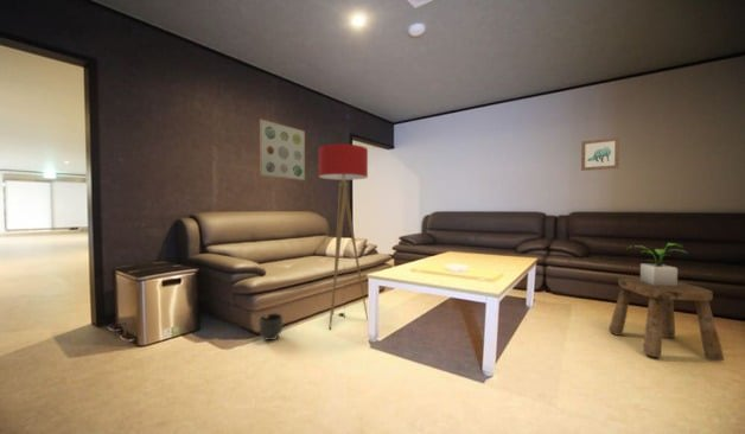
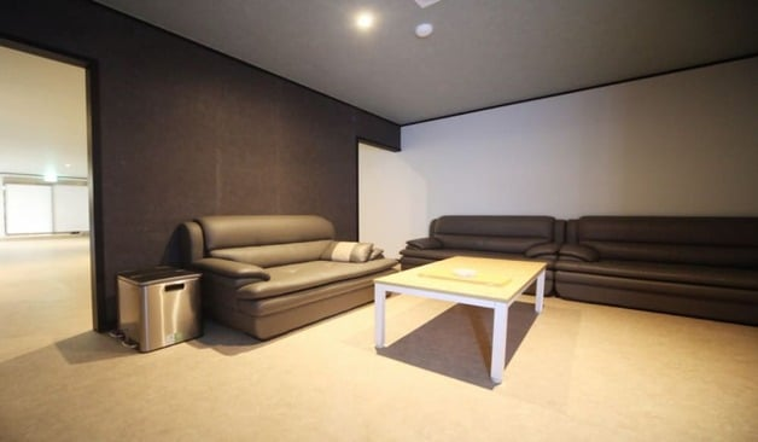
- potted plant (661, 263)
- stool (661, 314)
- floor lamp (340, 235)
- wall art (599, 154)
- wall art (284, 152)
- planter (270, 327)
